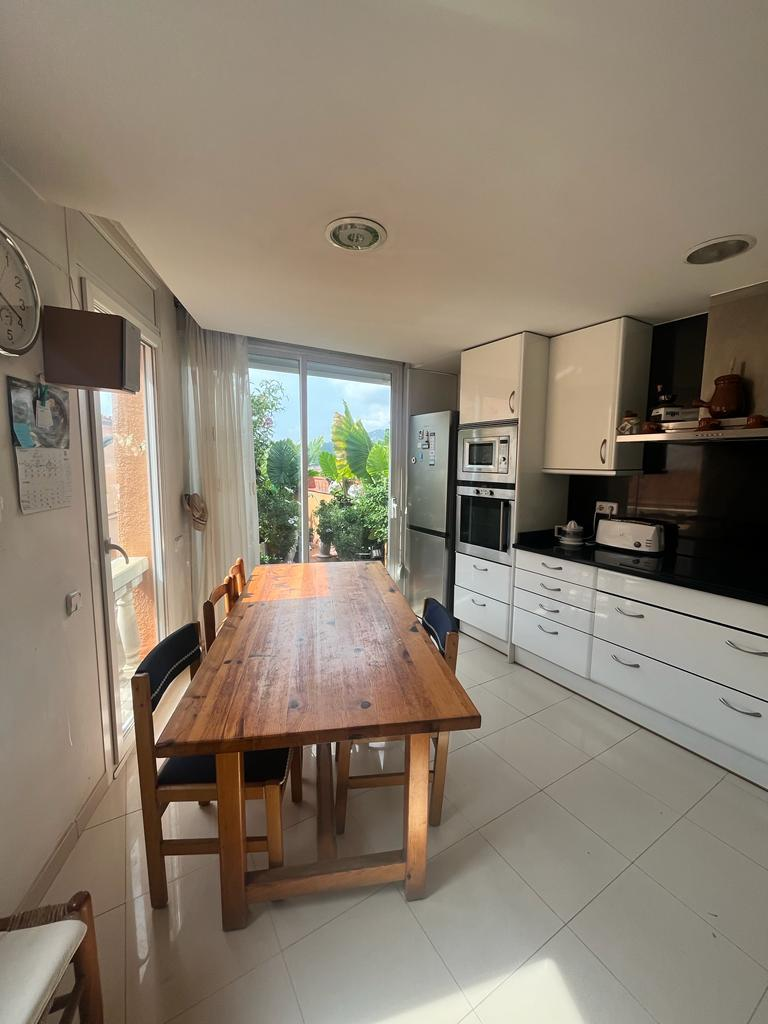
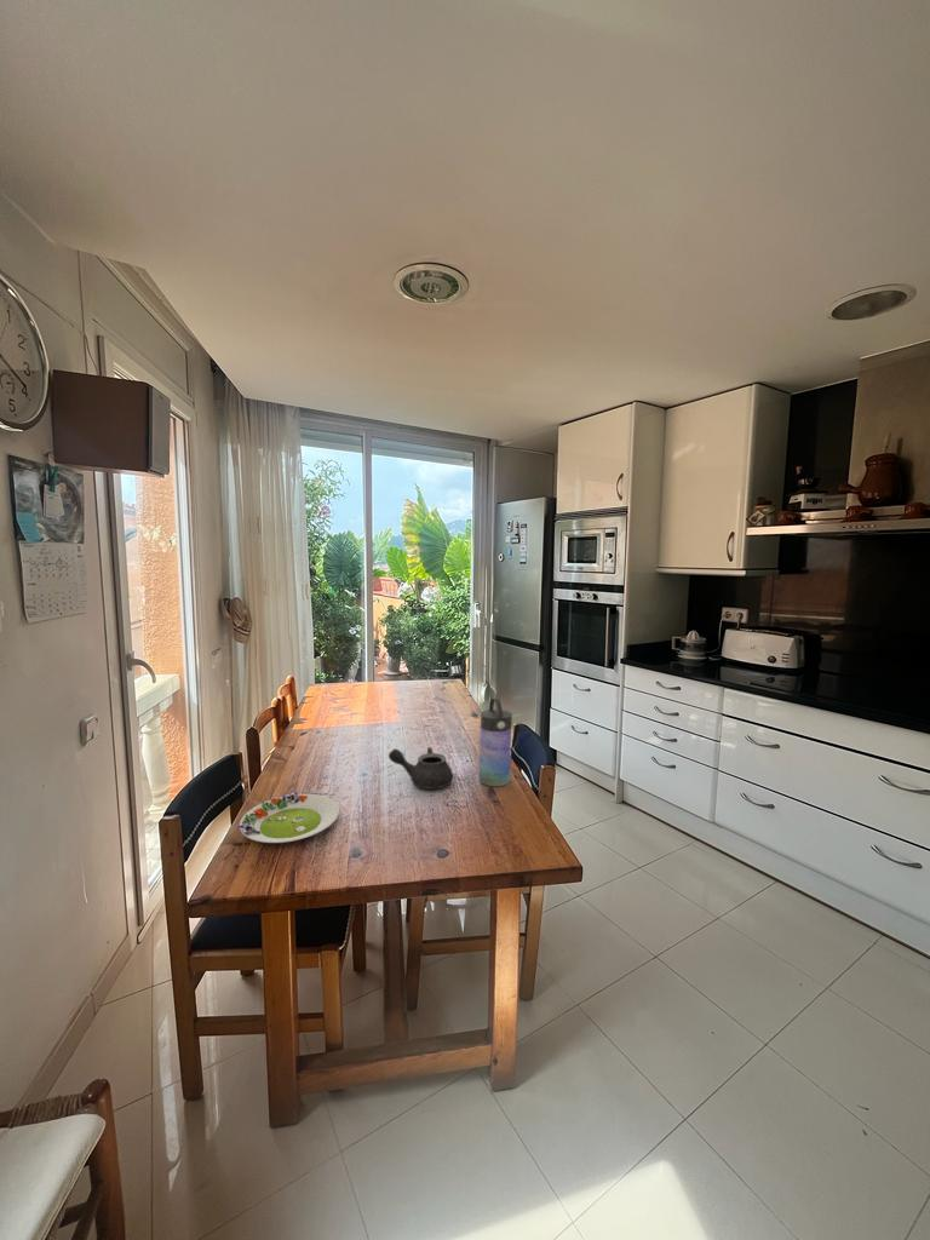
+ water bottle (495, 739)
+ salad plate (291, 817)
+ teapot (420, 764)
